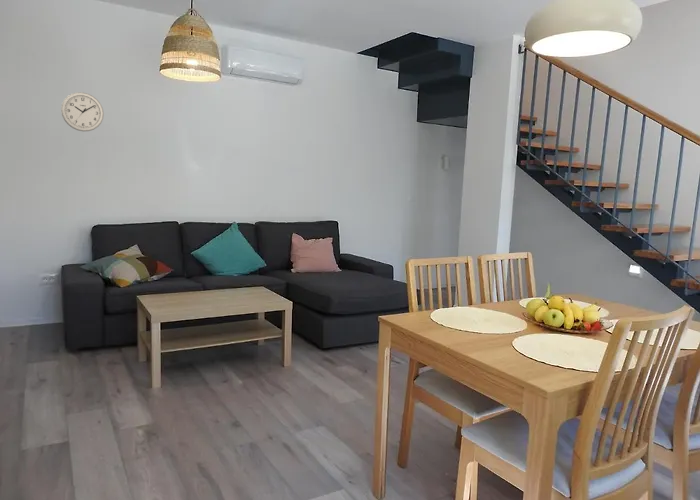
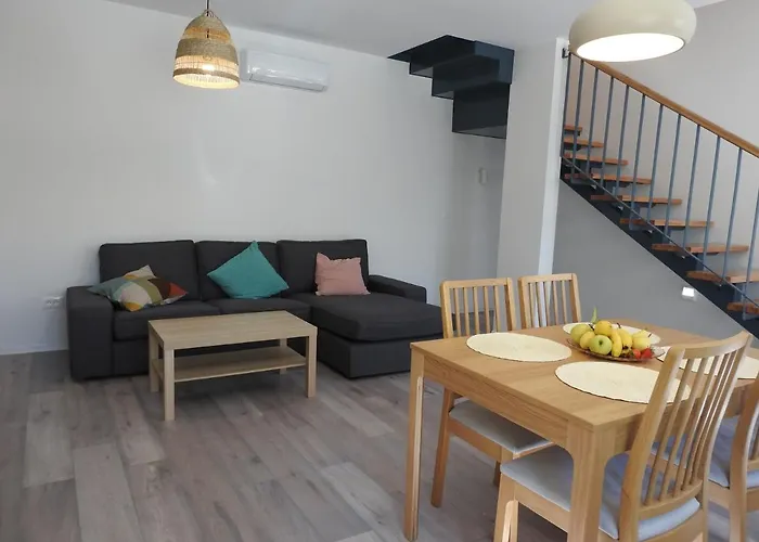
- wall clock (82, 111)
